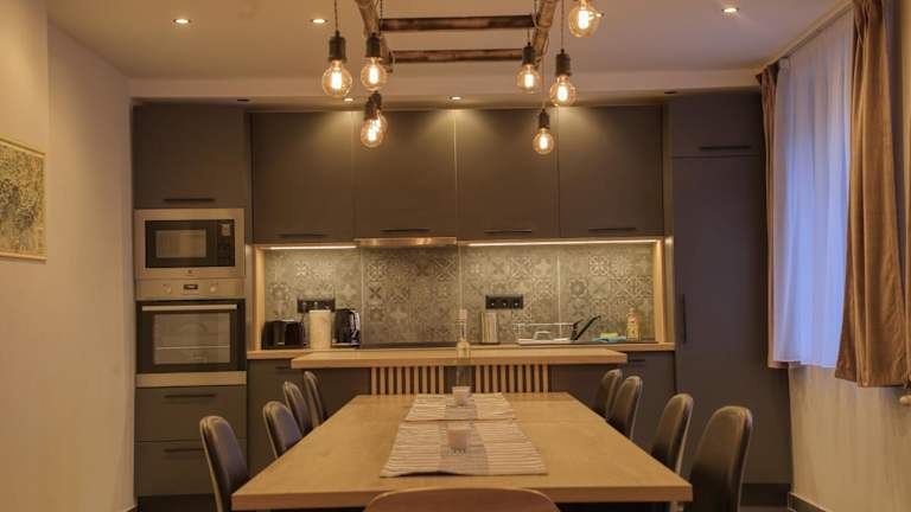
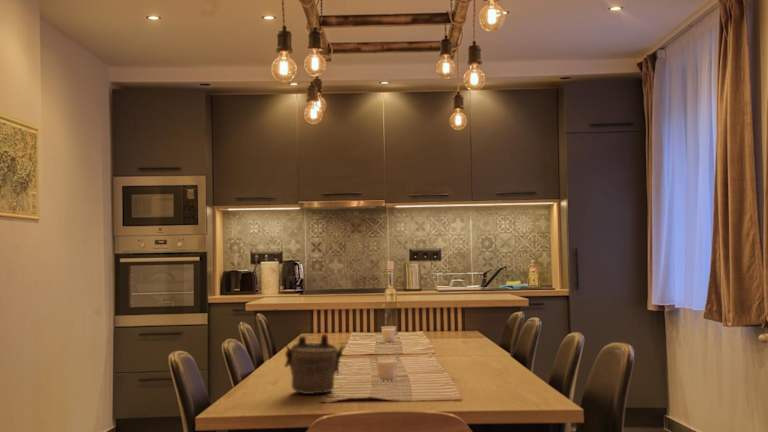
+ teapot (315, 363)
